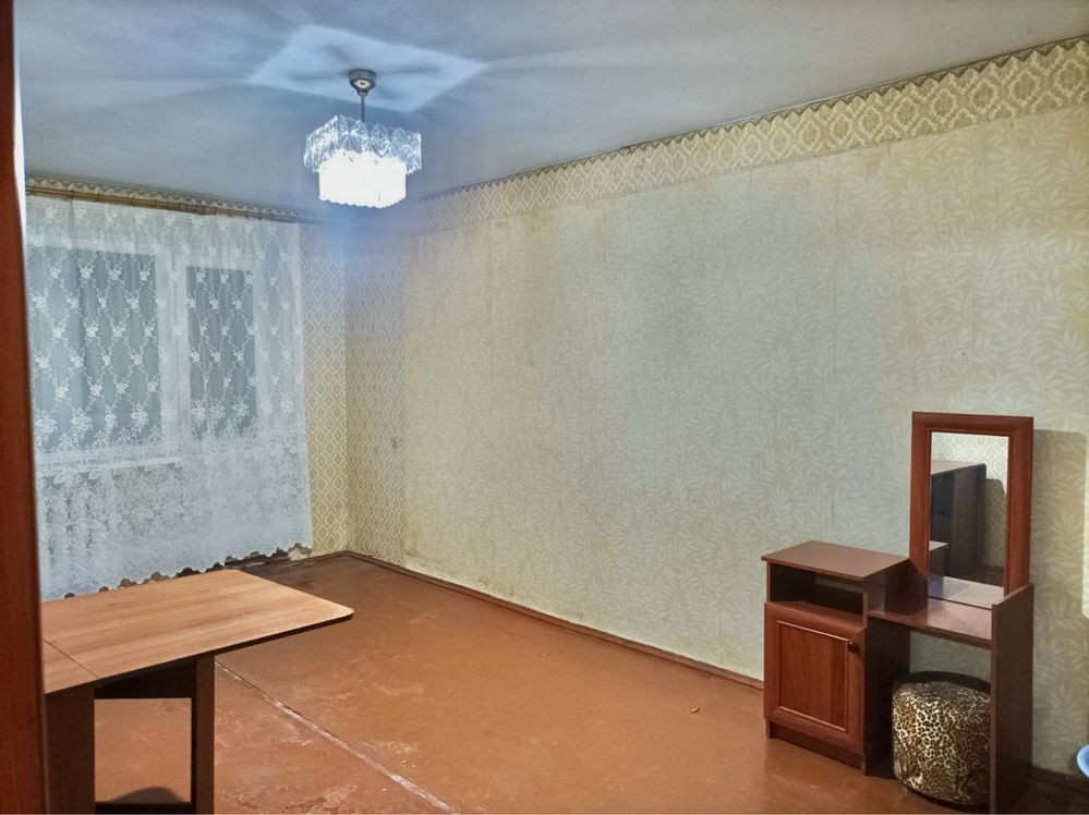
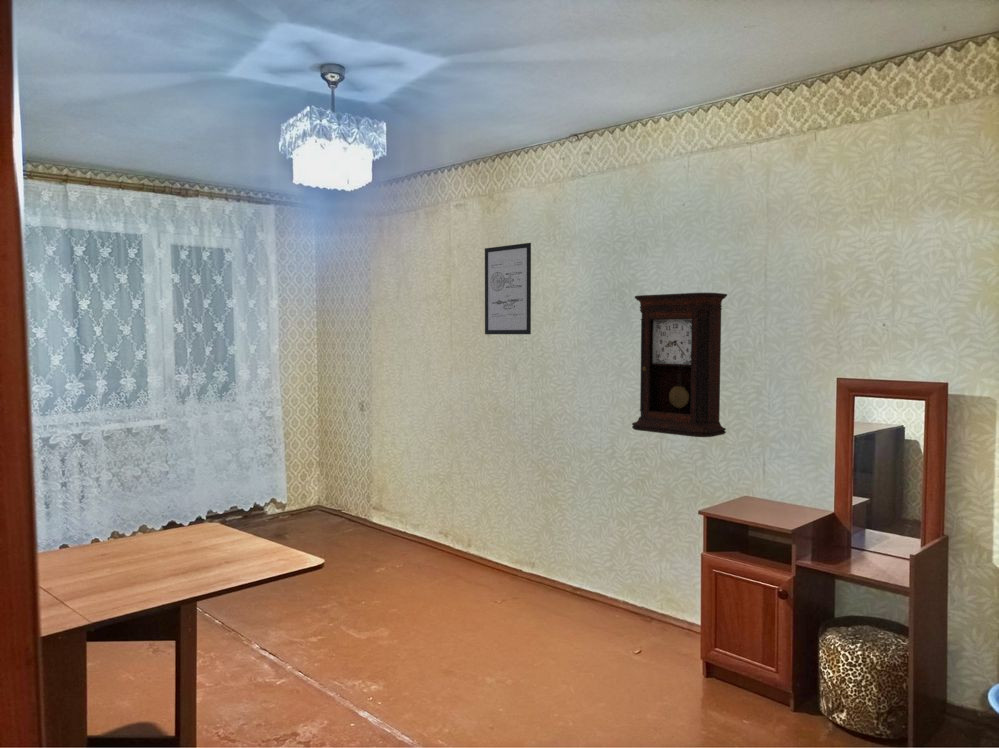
+ pendulum clock (675, 363)
+ wall art (507, 290)
